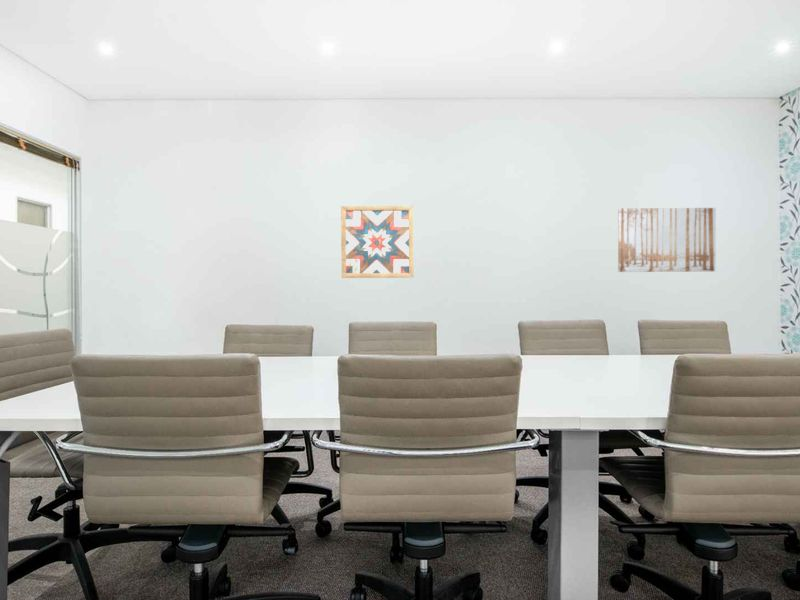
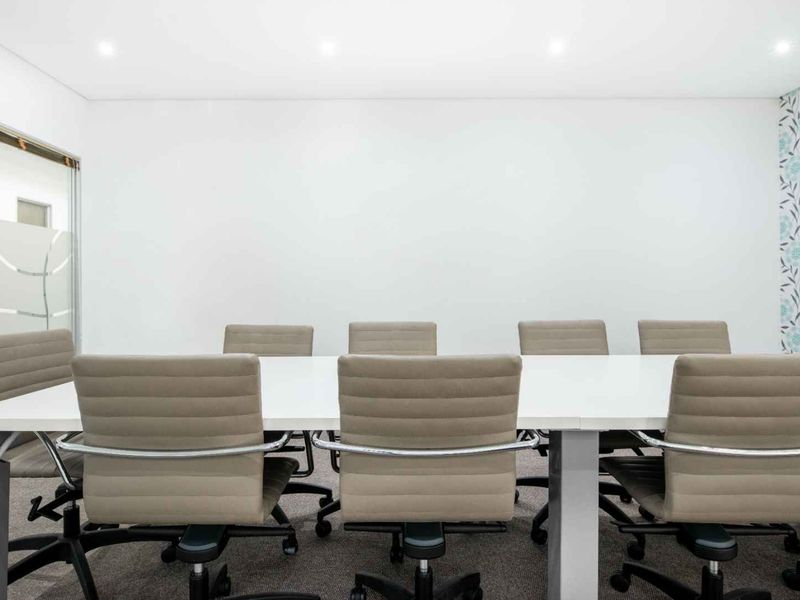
- wall art (666, 240)
- wall art (377, 242)
